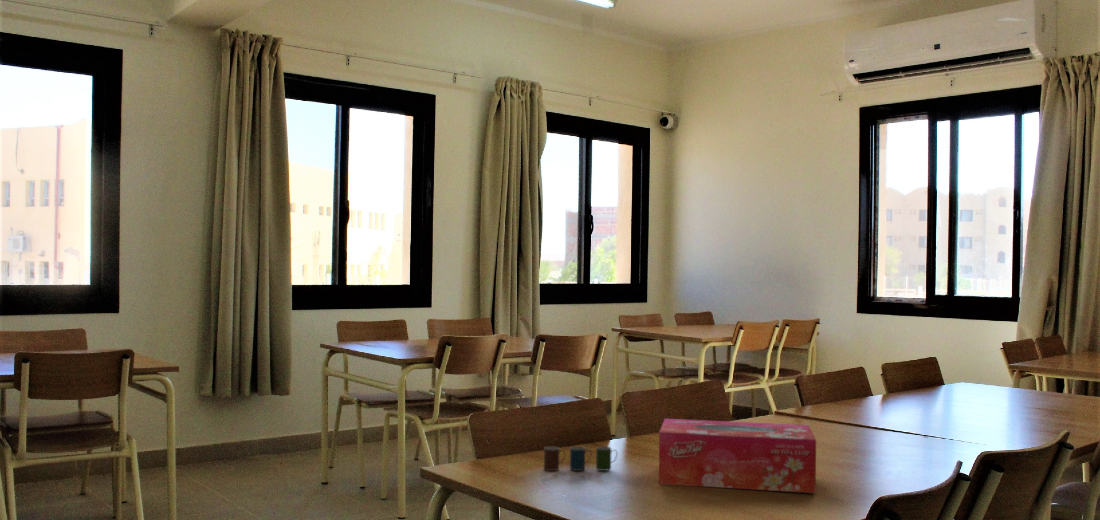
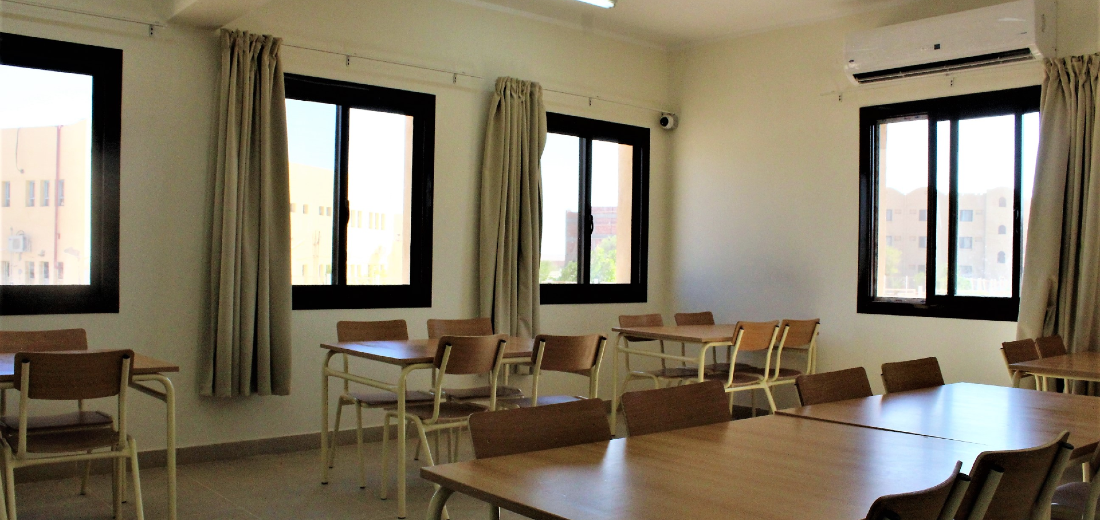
- cup (580, 451)
- tissue box (735, 453)
